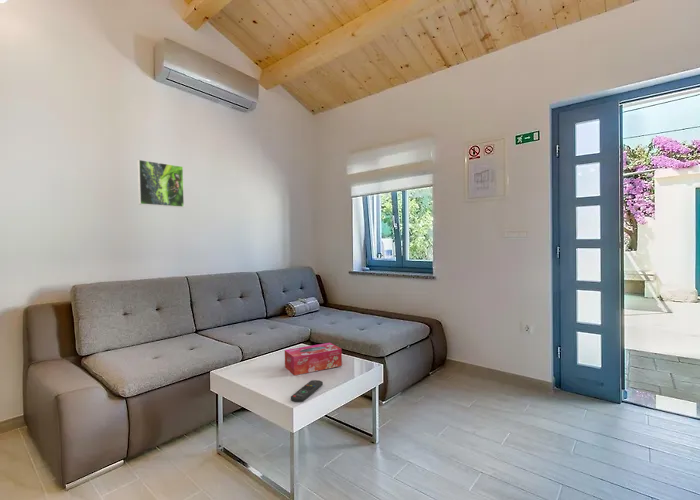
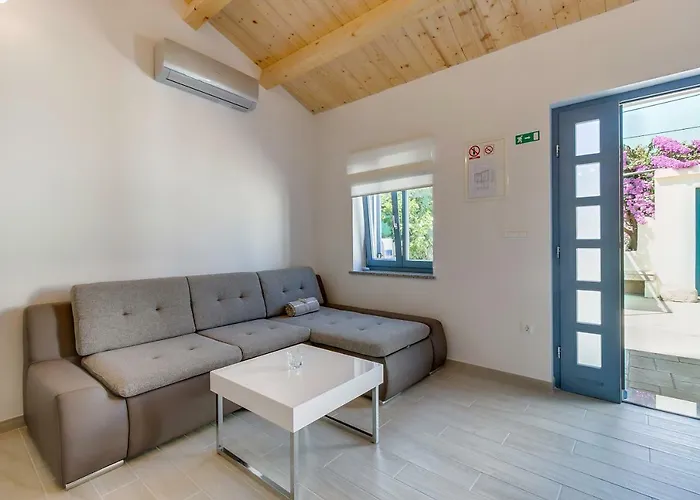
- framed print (161, 184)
- tissue box (313, 357)
- remote control (307, 390)
